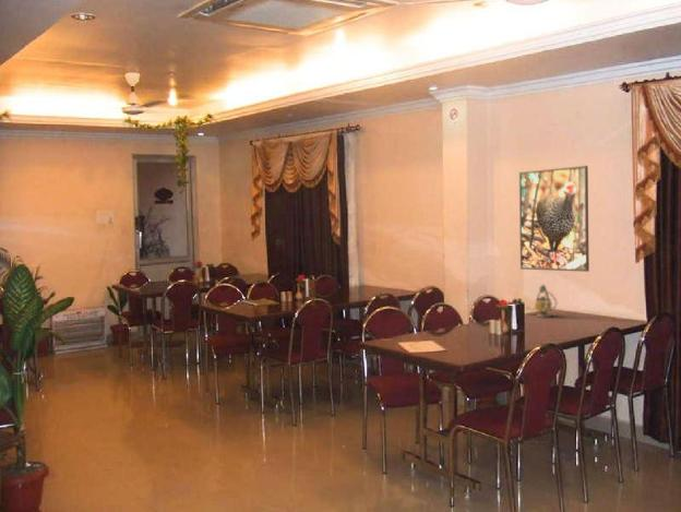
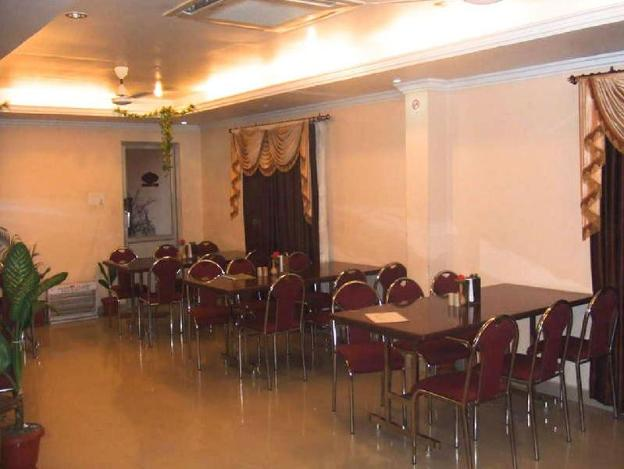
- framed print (552, 219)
- teapot (539, 299)
